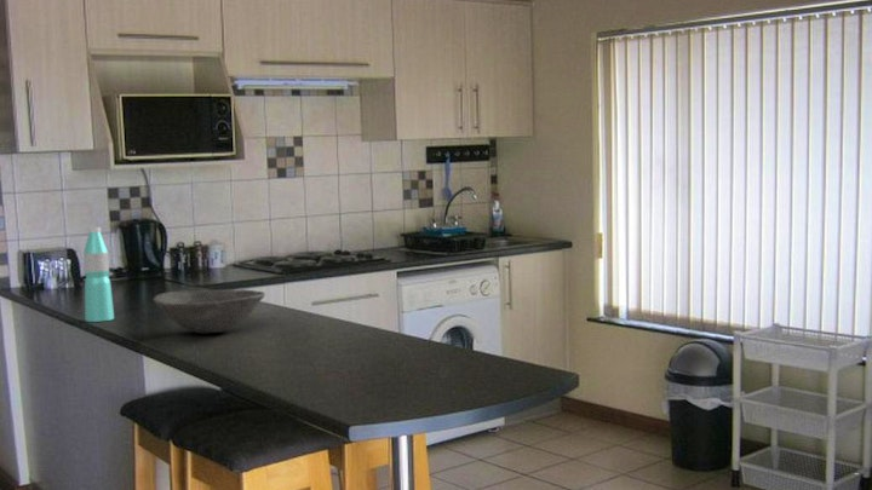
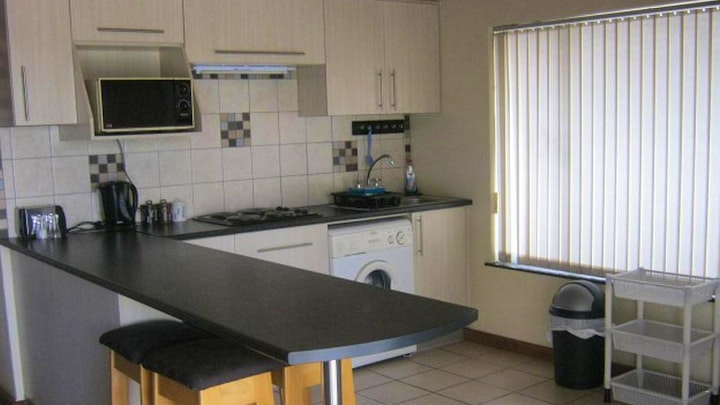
- water bottle (97, 273)
- bowl (210, 312)
